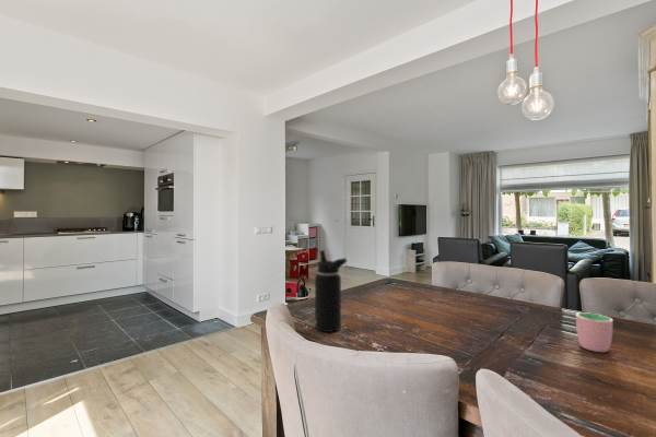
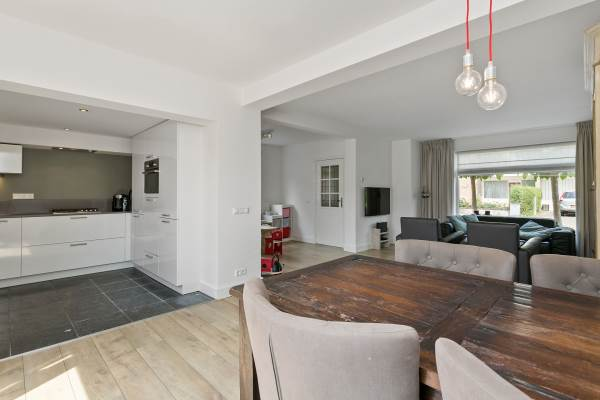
- water bottle (330, 290)
- cup (594, 331)
